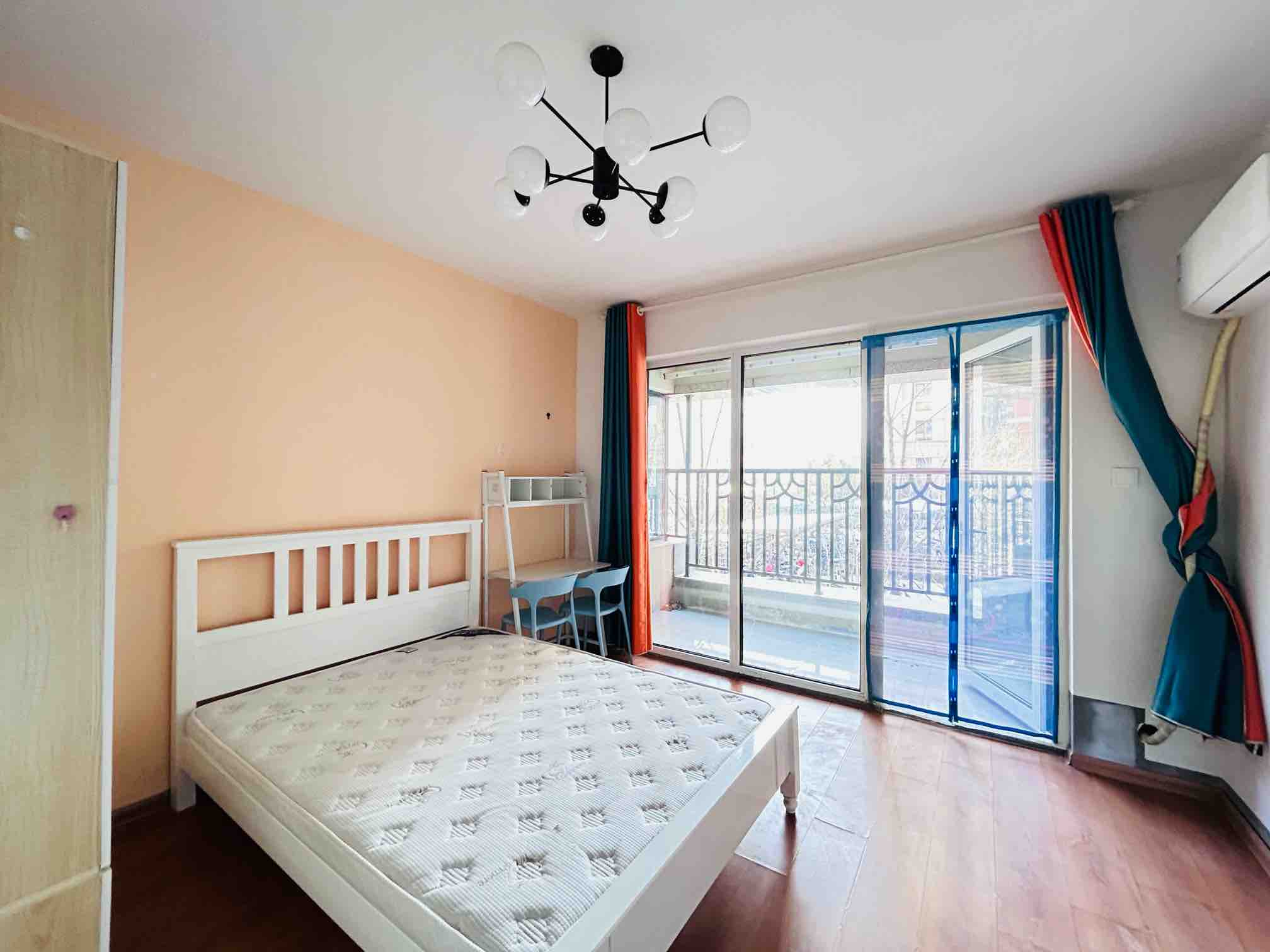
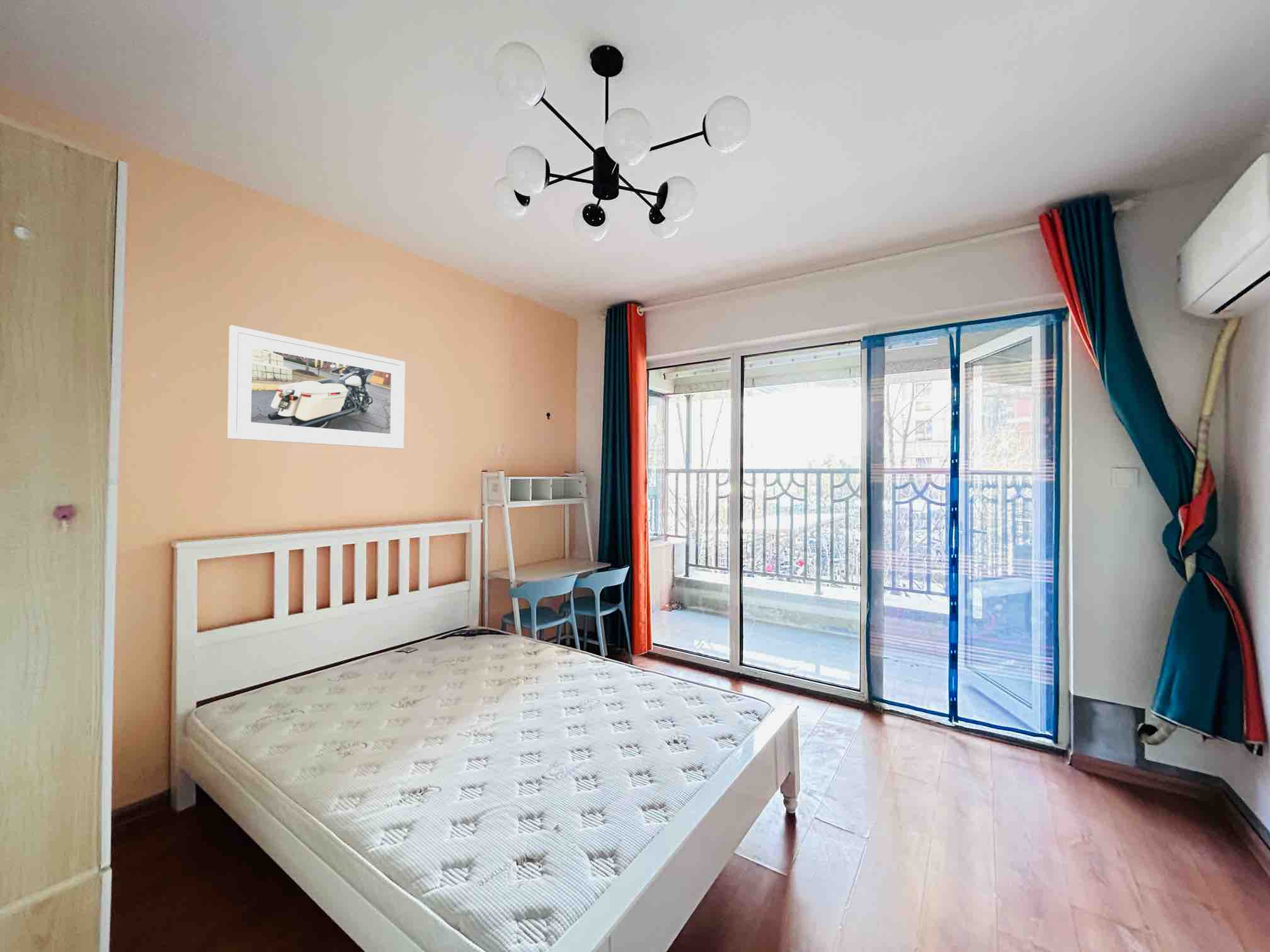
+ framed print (328, 395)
